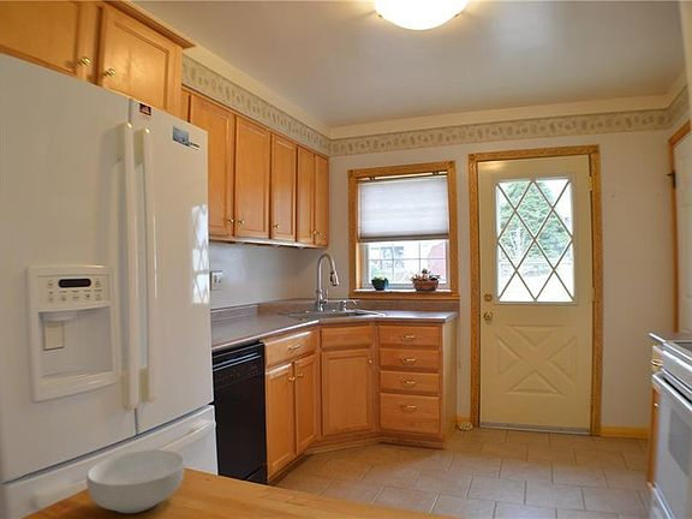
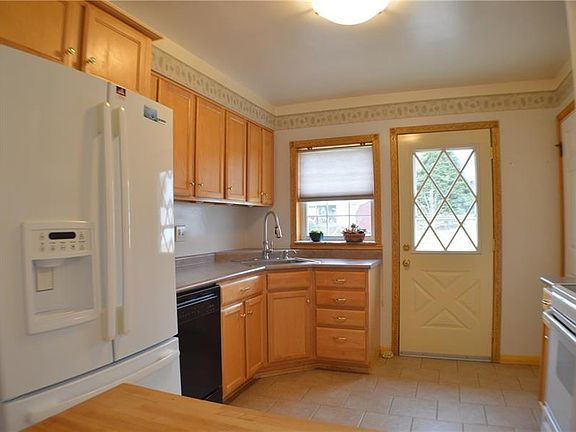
- cereal bowl (137, 483)
